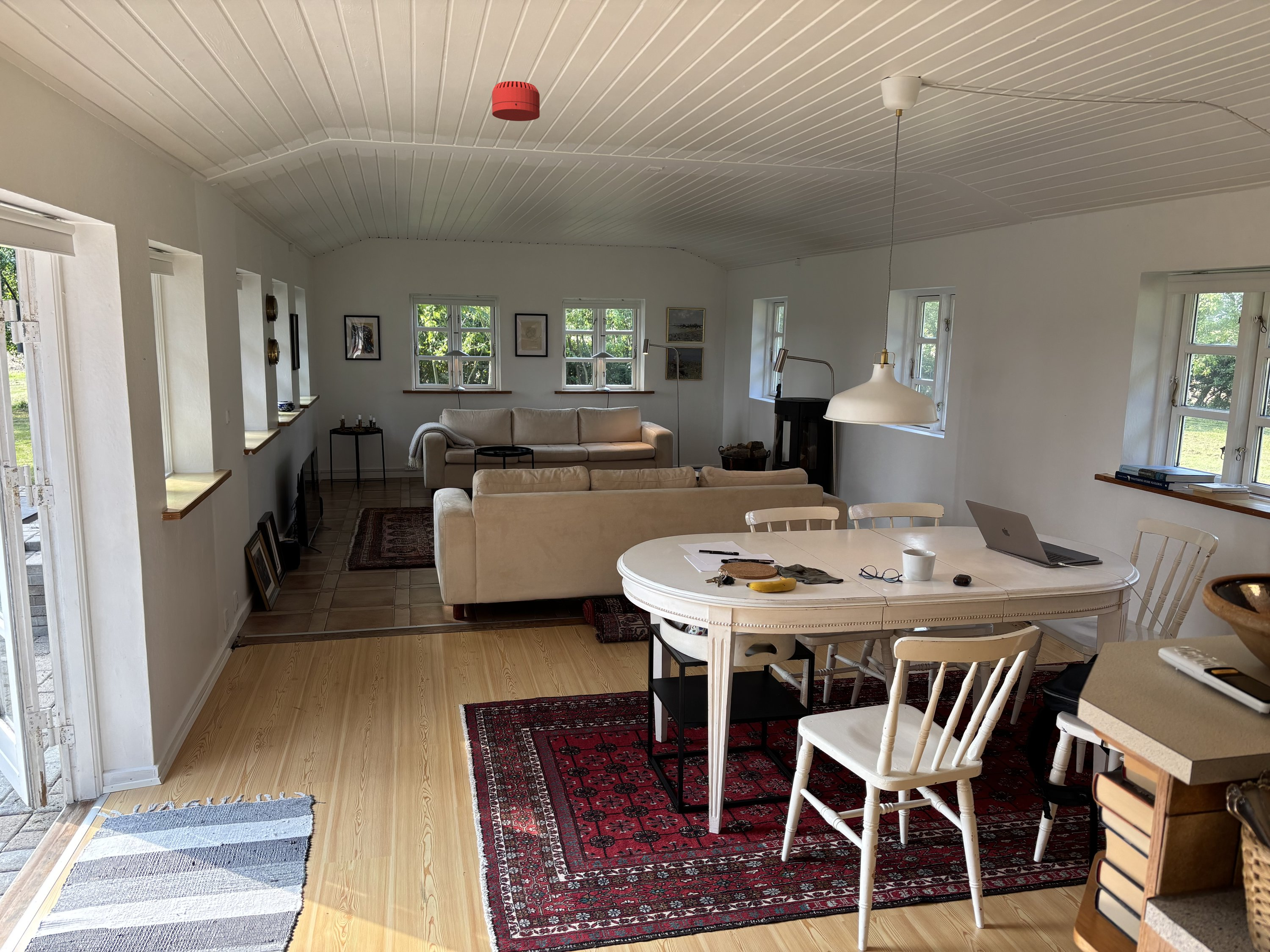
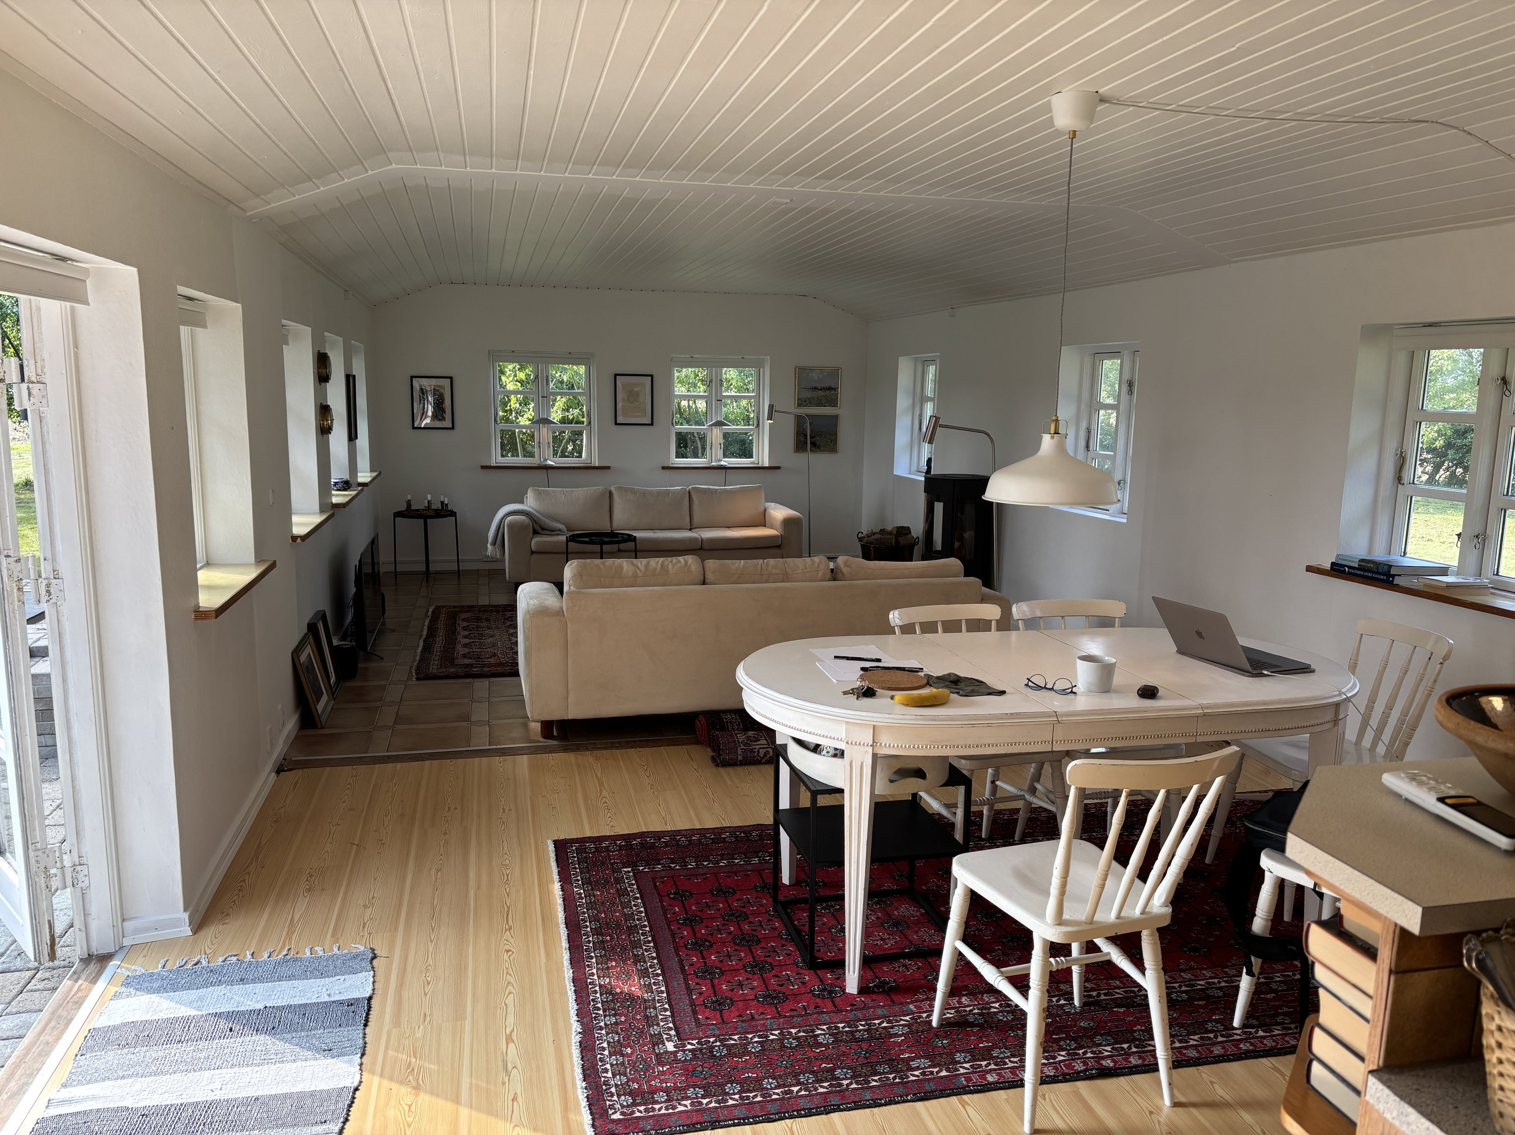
- smoke detector (516, 100)
